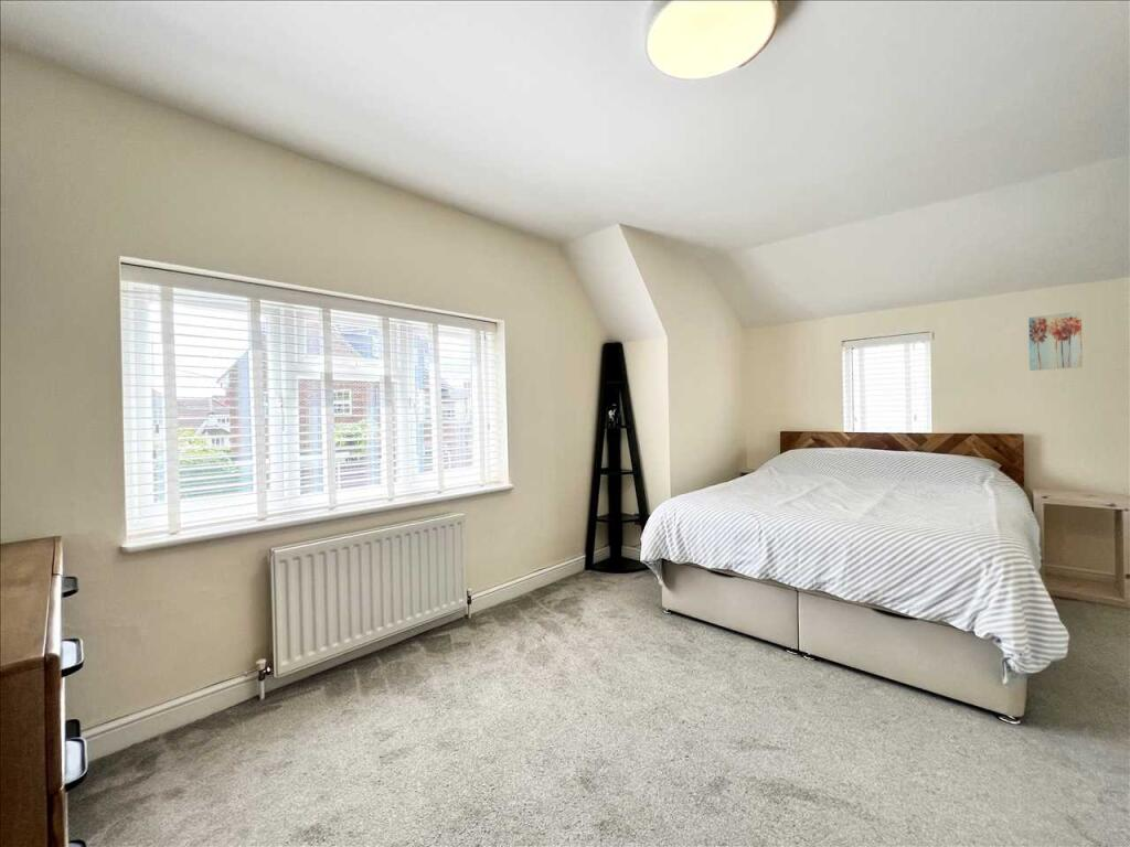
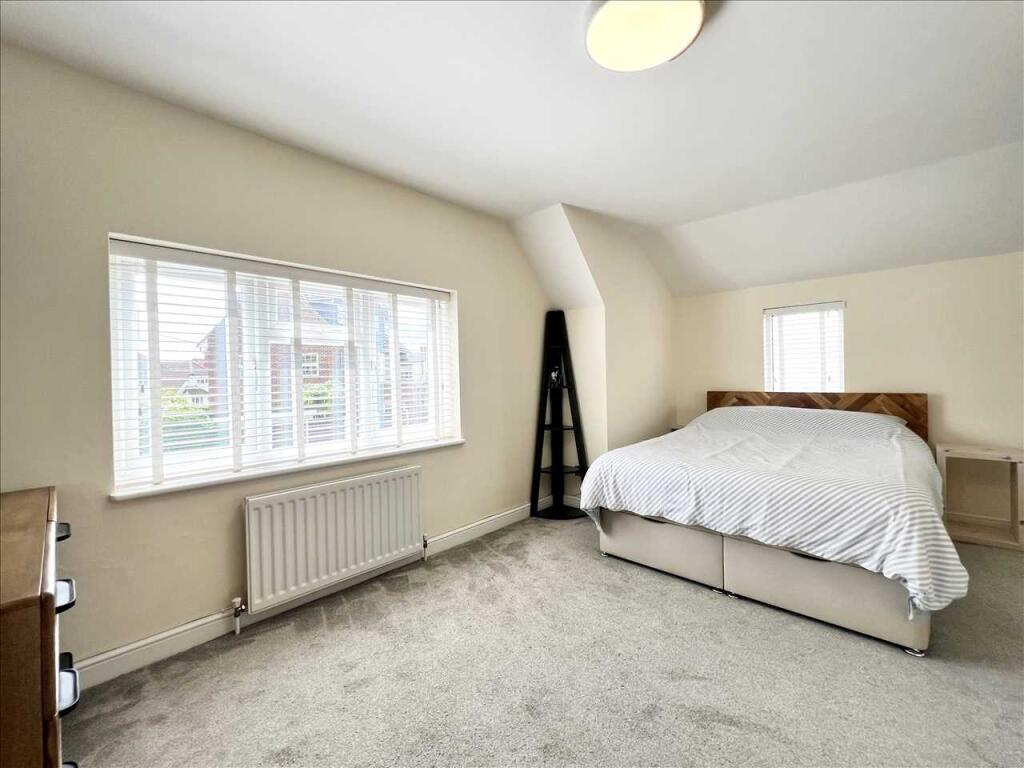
- wall art (1054, 341)
